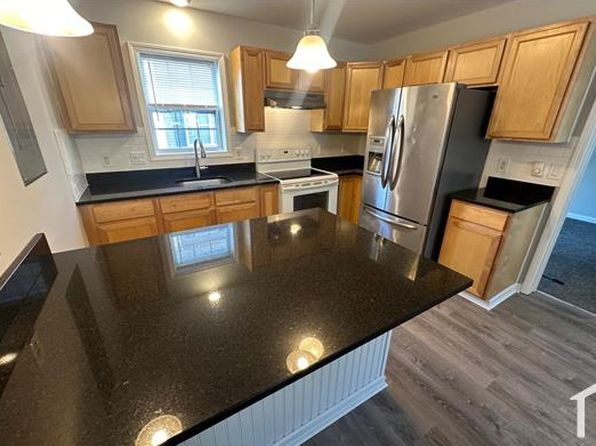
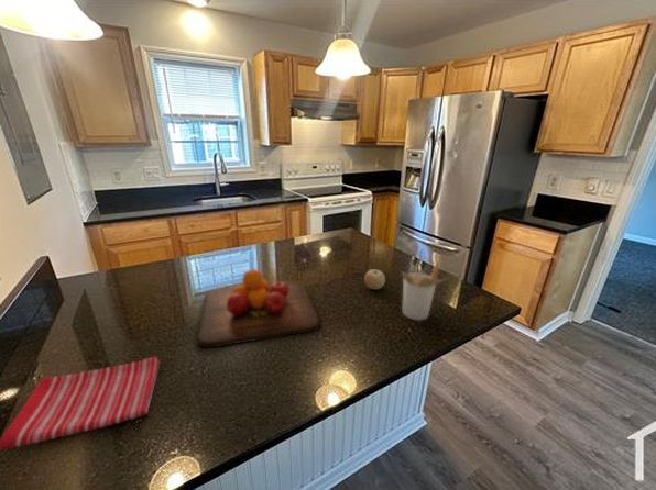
+ chopping board (258, 292)
+ dish towel (91, 396)
+ utensil holder (423, 292)
+ fruit (374, 278)
